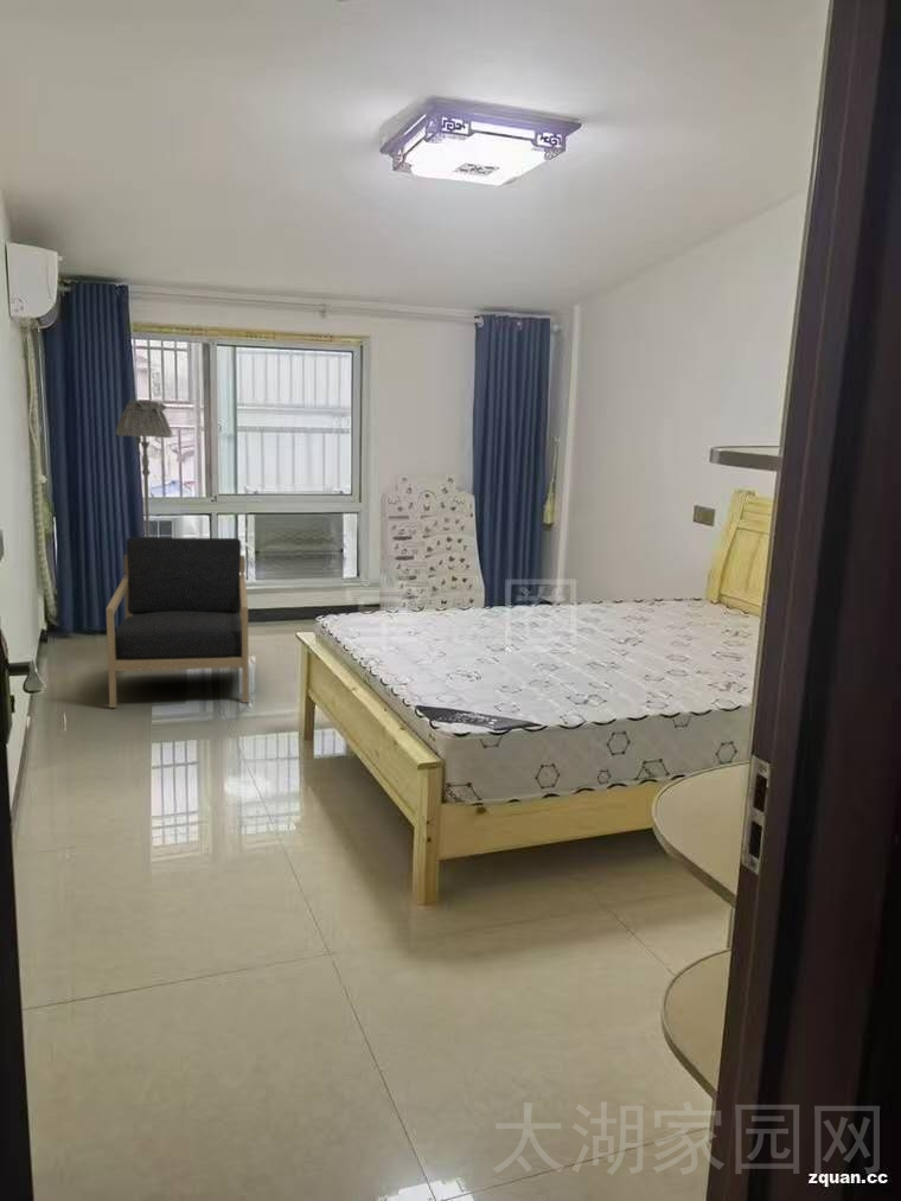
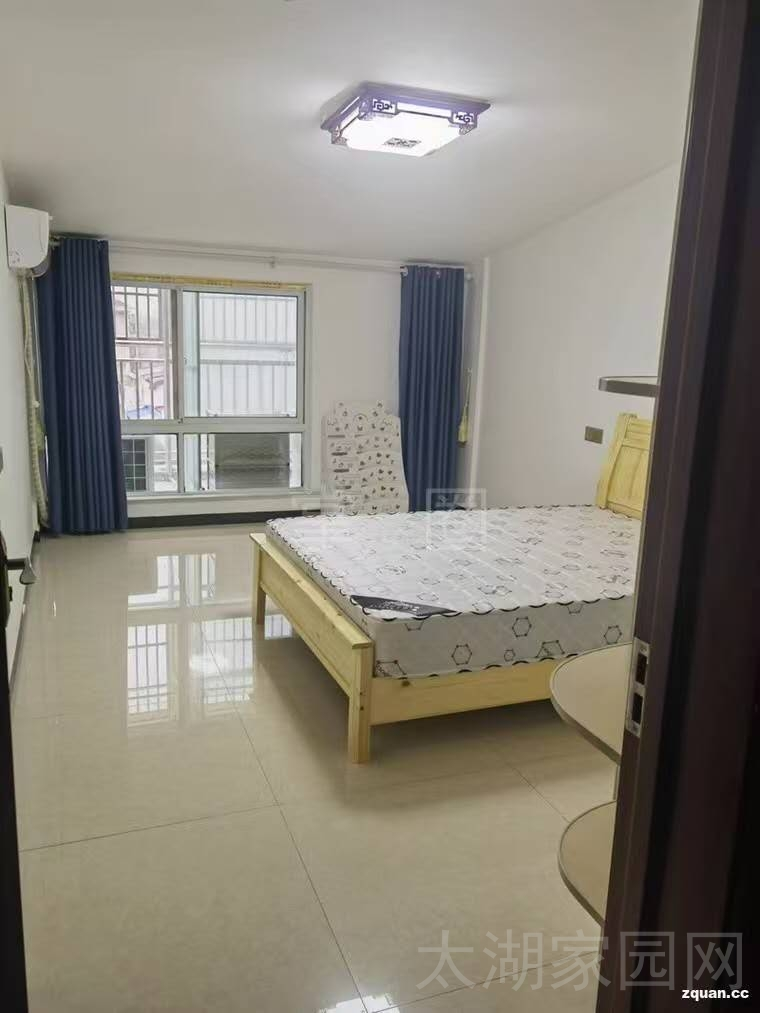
- armchair (183, 614)
- floor lamp (146, 522)
